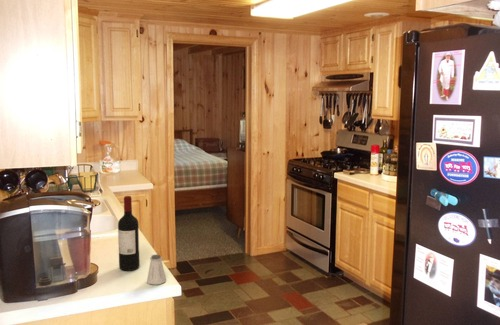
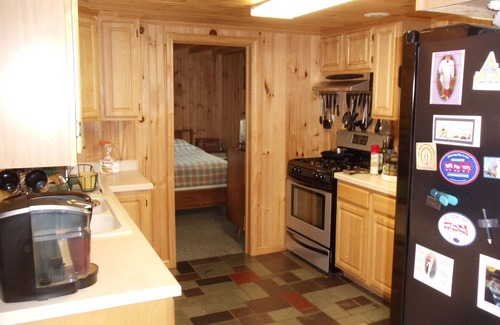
- saltshaker (156, 268)
- wine bottle (128, 232)
